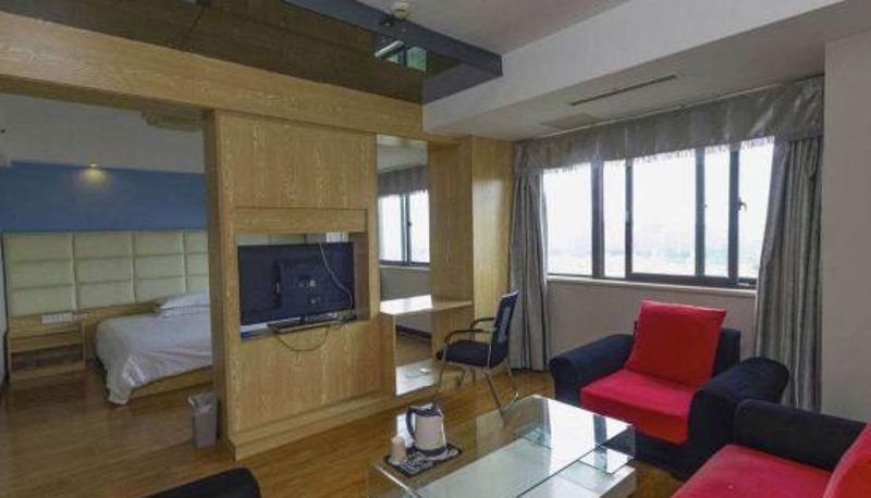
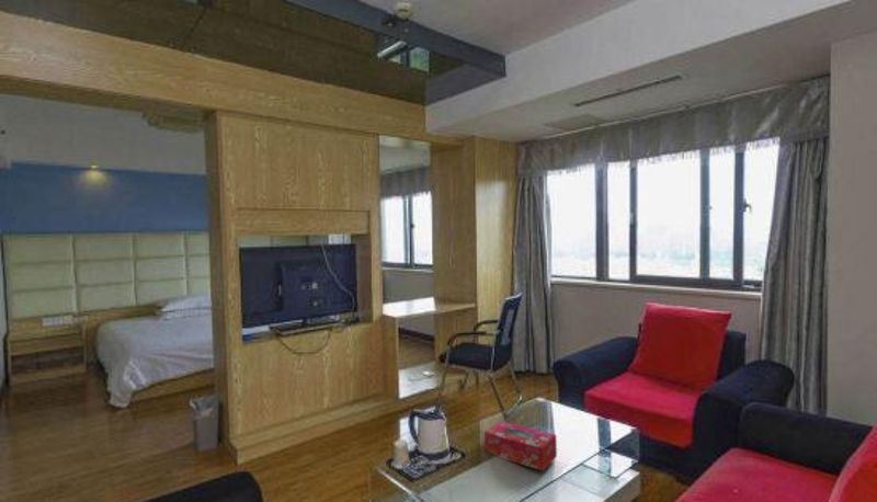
+ tissue box (520, 444)
